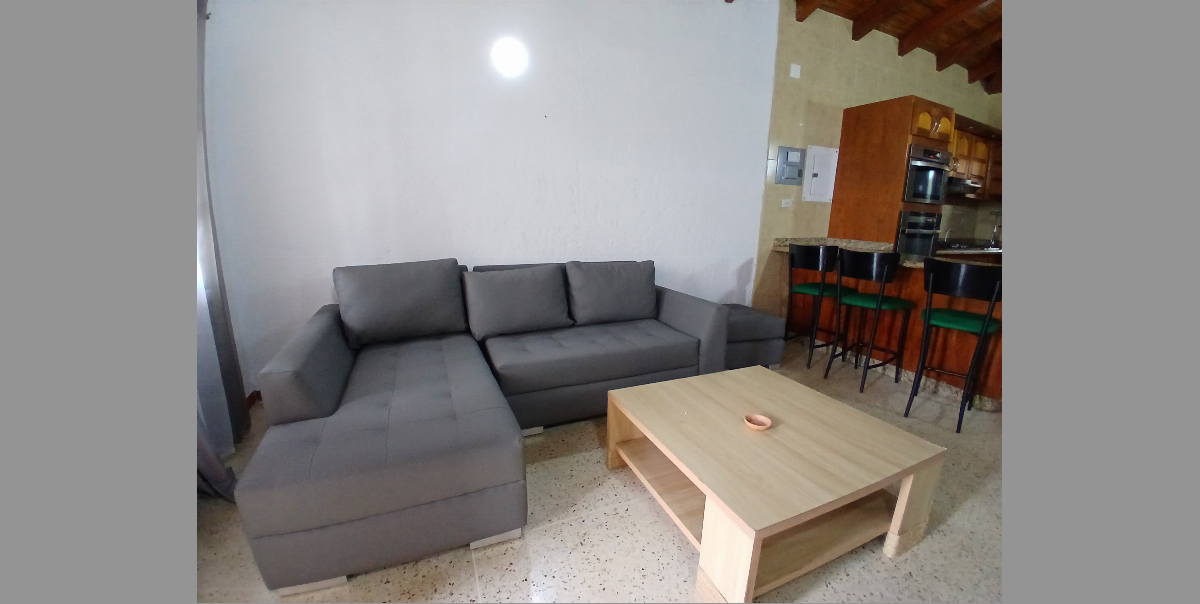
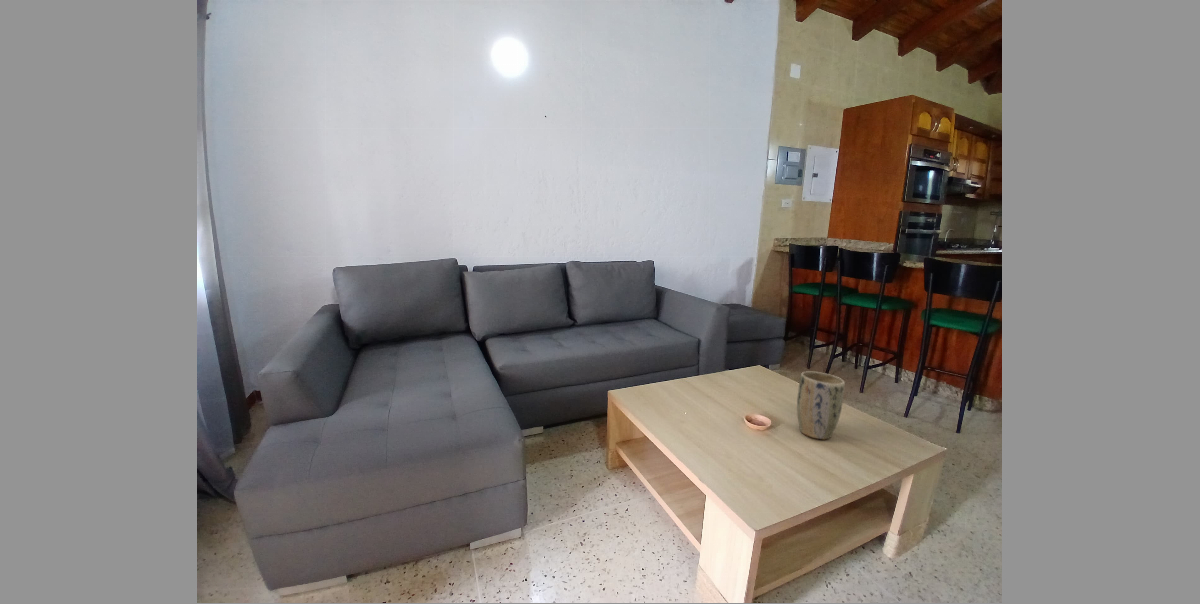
+ plant pot (818, 405)
